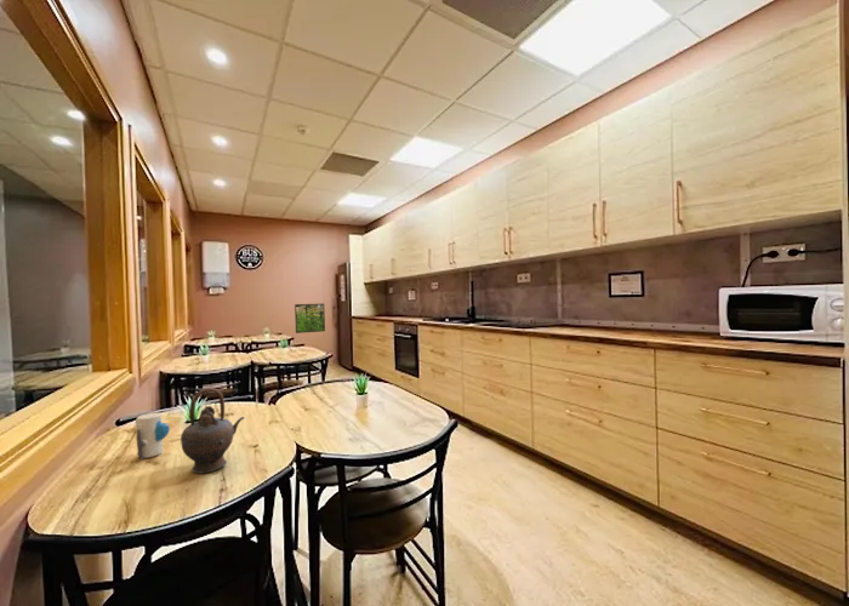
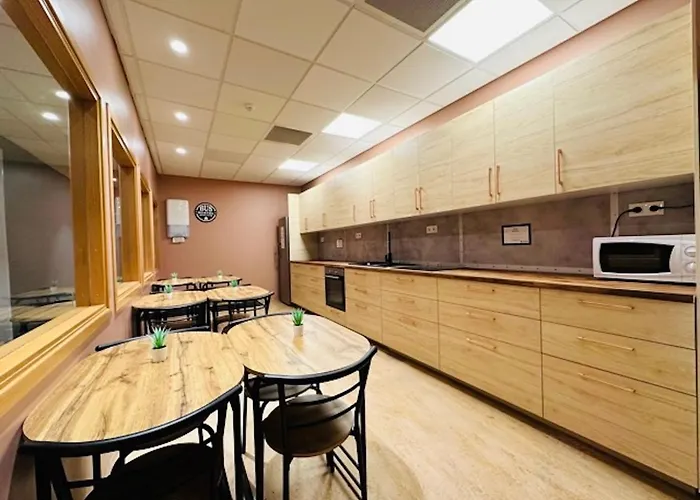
- toy (152, 435)
- teapot (213, 427)
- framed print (309, 318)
